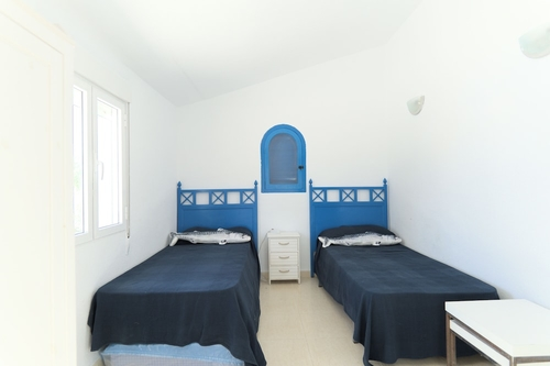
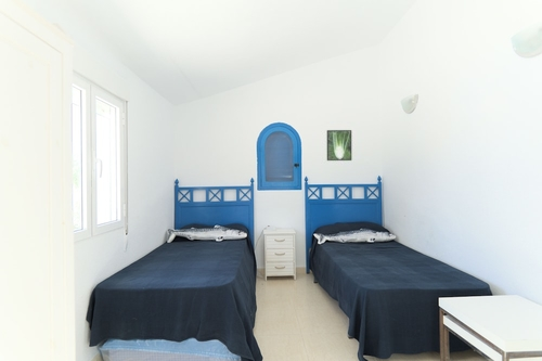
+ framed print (338, 145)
